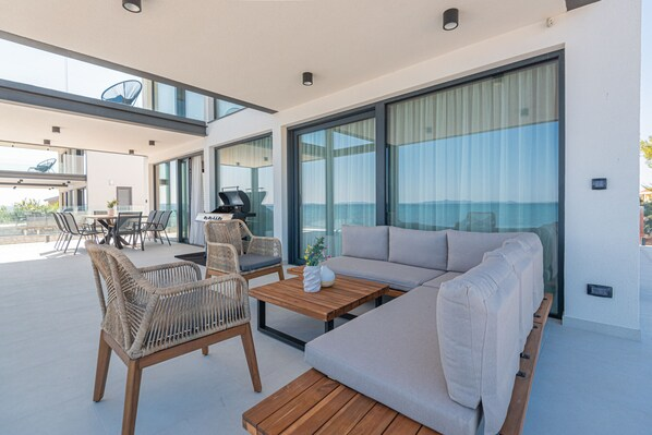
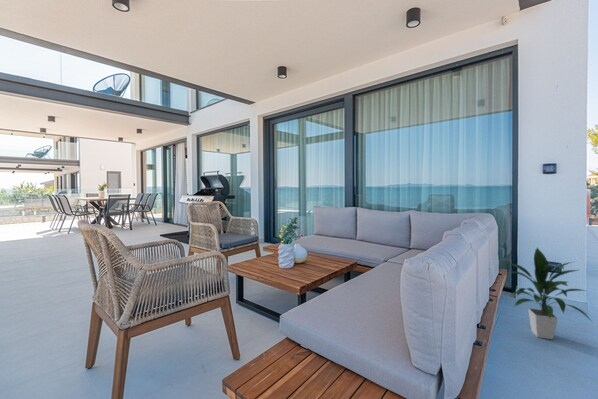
+ indoor plant (546, 293)
